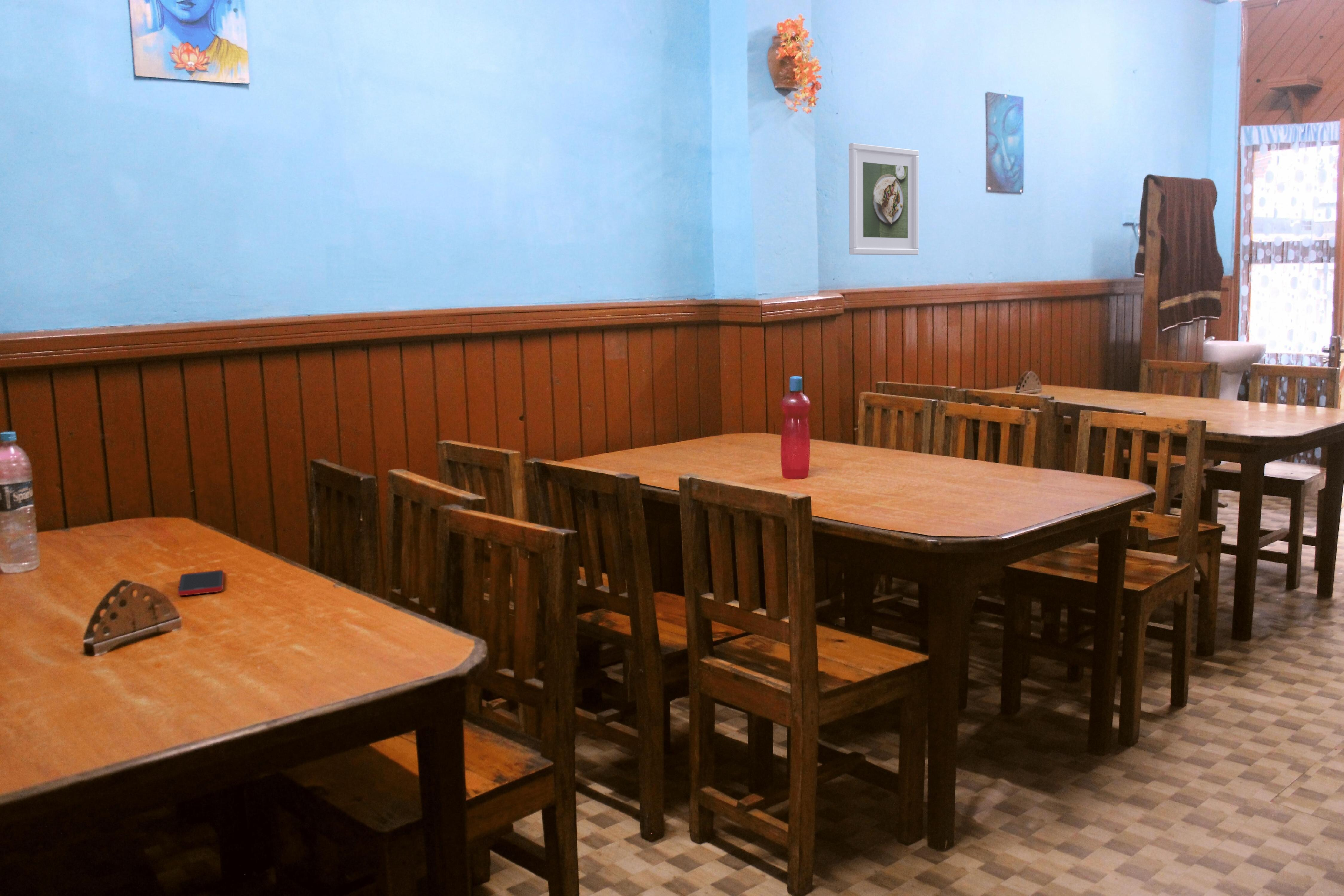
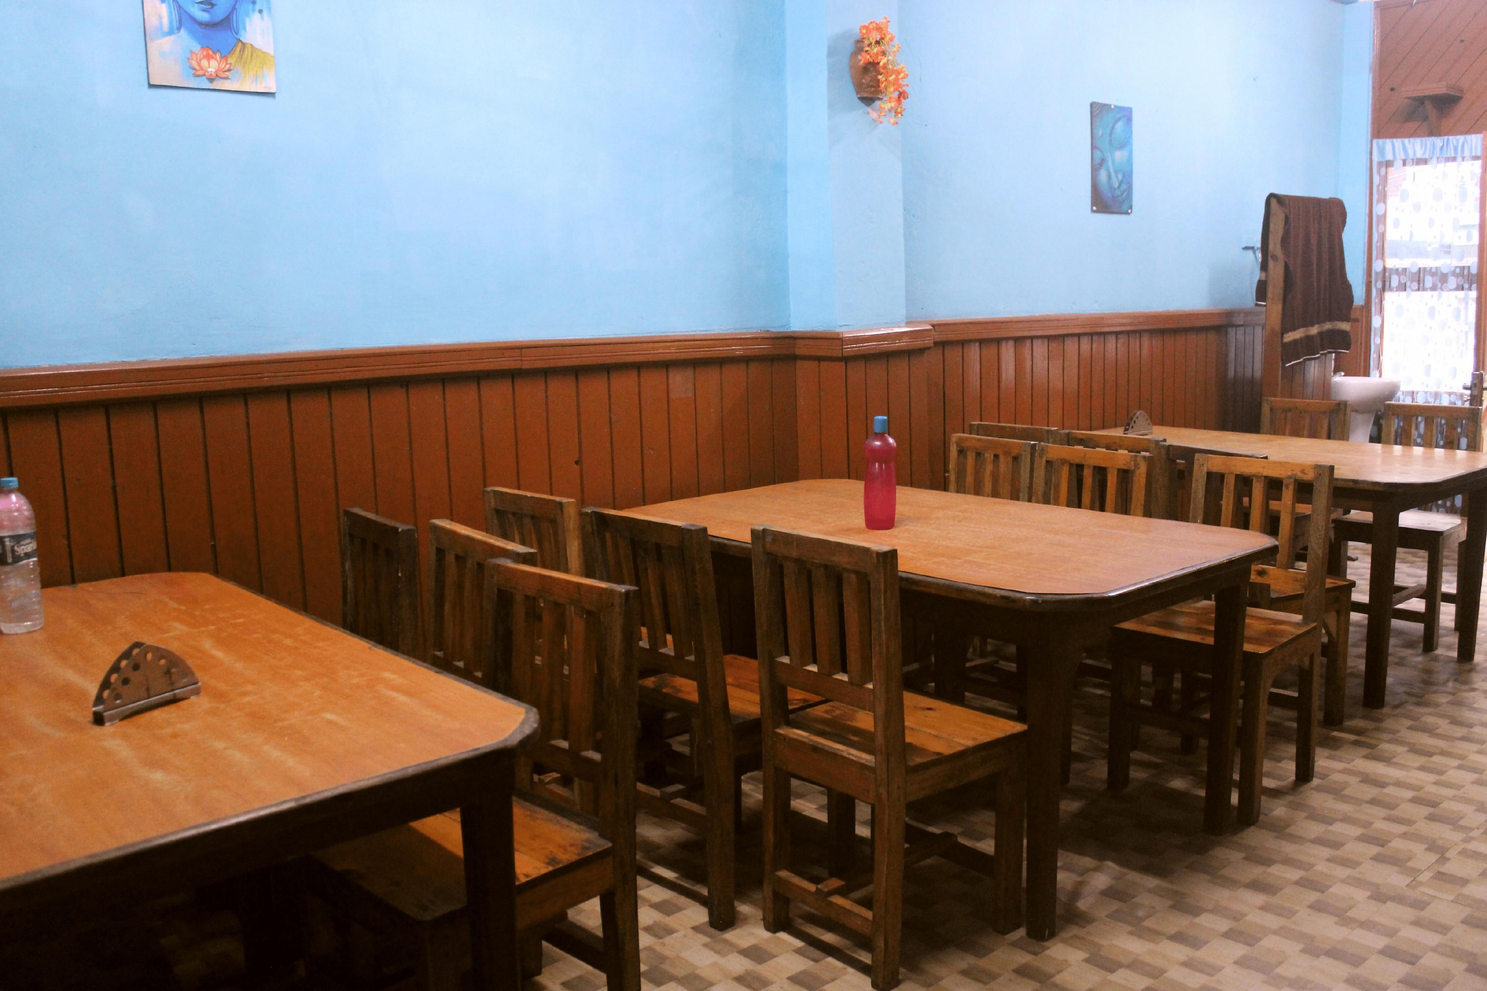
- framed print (885, 201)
- cell phone (201, 582)
